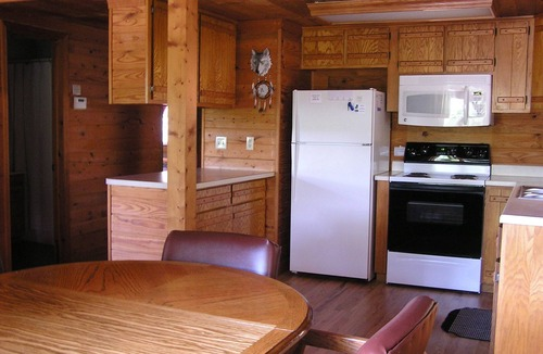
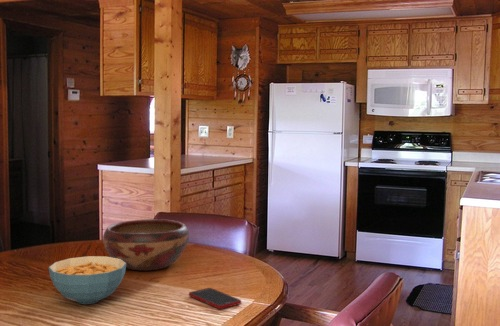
+ cereal bowl (88, 282)
+ decorative bowl (146, 245)
+ cell phone (214, 298)
